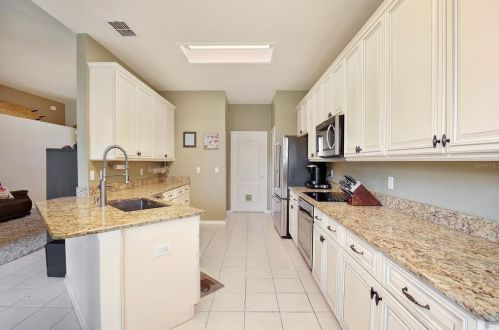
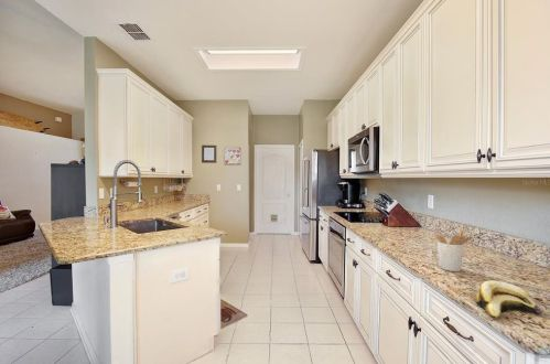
+ banana (507, 298)
+ utensil holder (453, 250)
